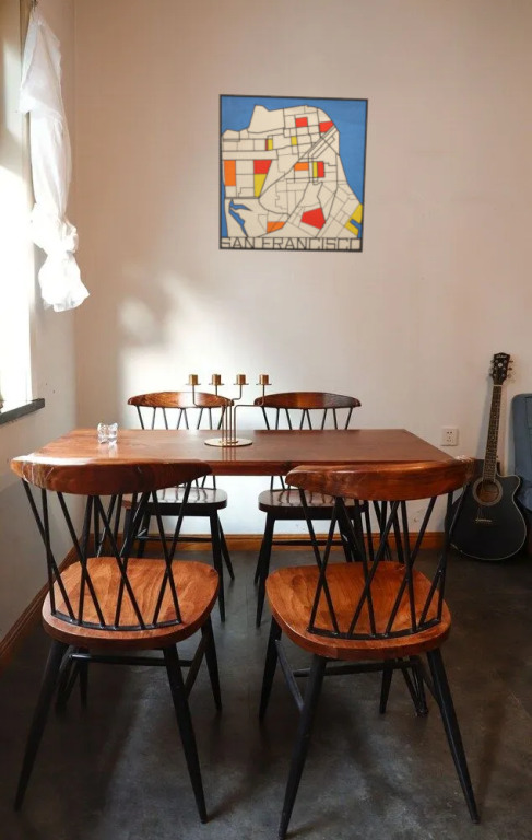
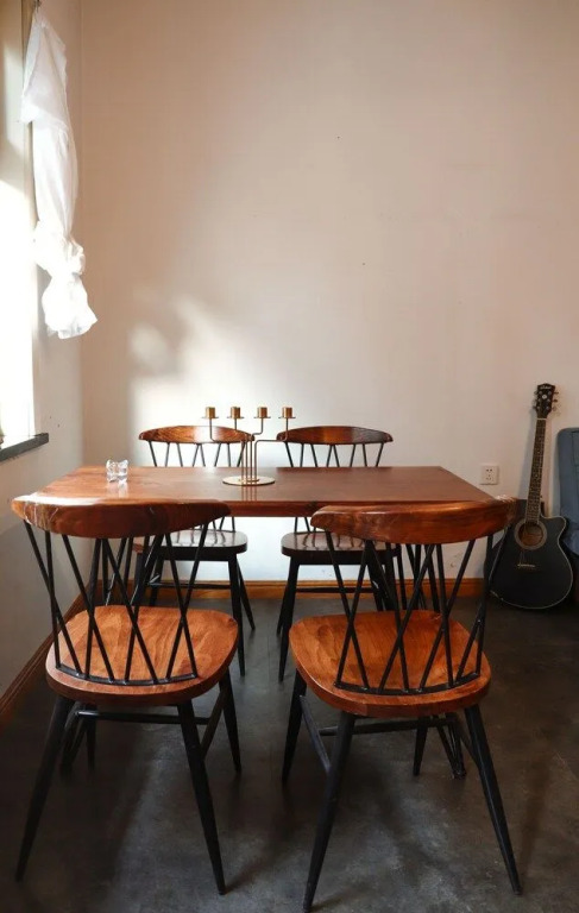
- wall art (292, 175)
